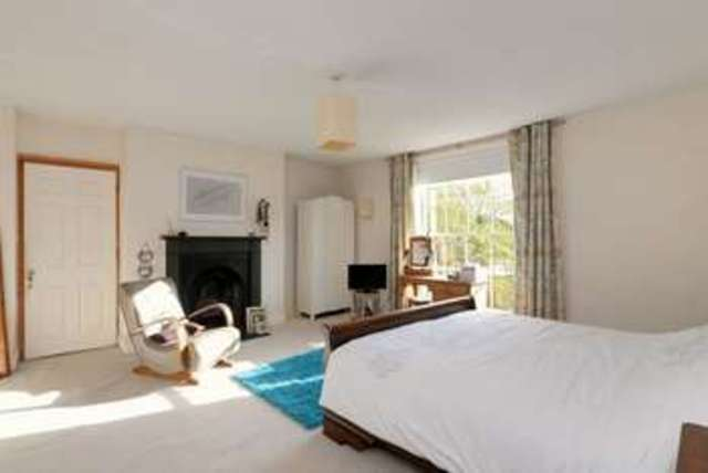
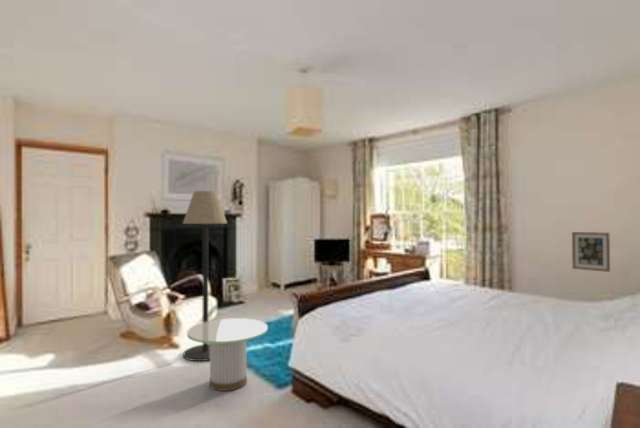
+ side table (228, 355)
+ wall art (590, 251)
+ floor lamp (205, 272)
